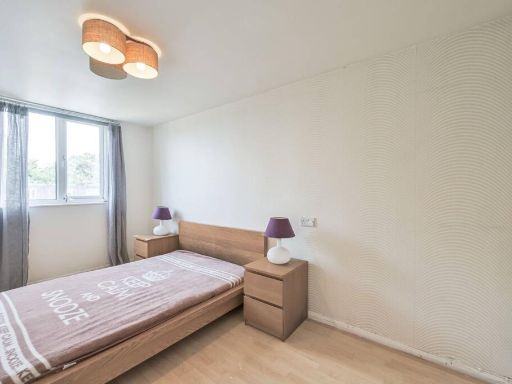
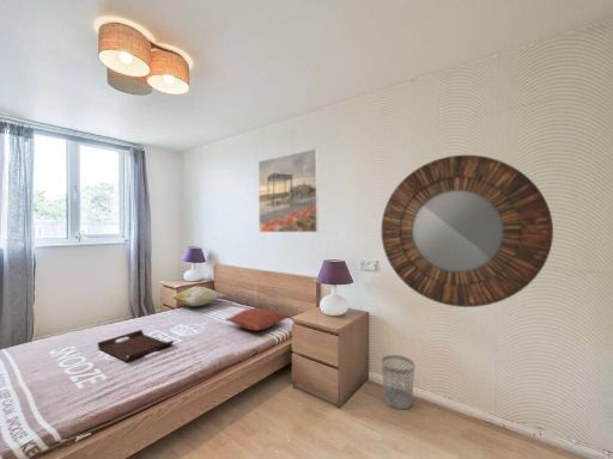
+ serving tray (135, 343)
+ wastebasket (397, 381)
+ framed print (286, 194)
+ home mirror (453, 231)
+ decorative pillow (198, 295)
+ pillow (257, 318)
